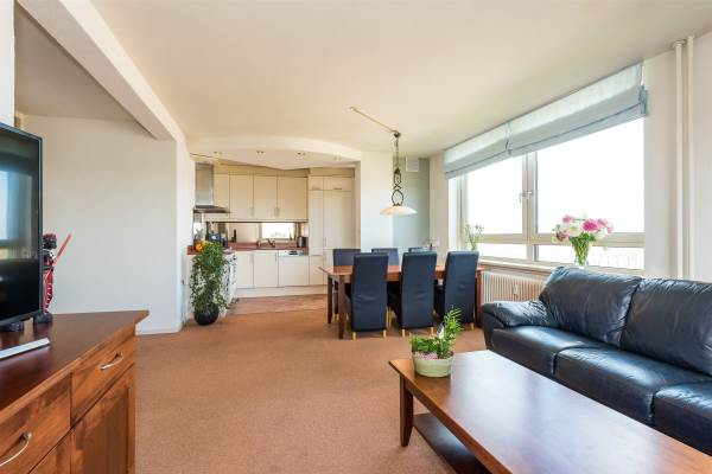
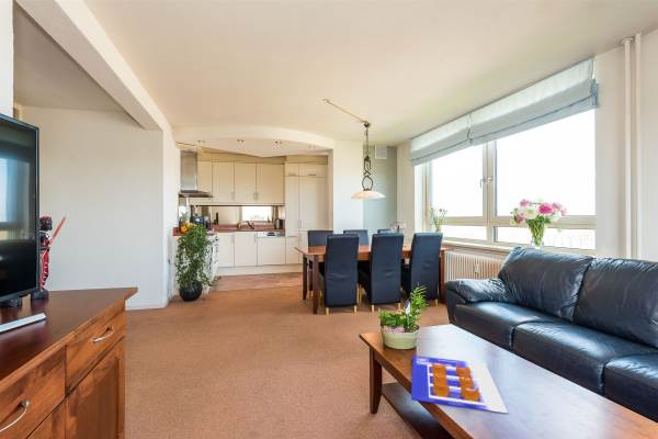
+ poster (452, 375)
